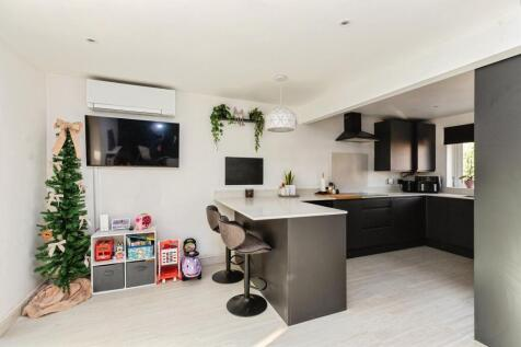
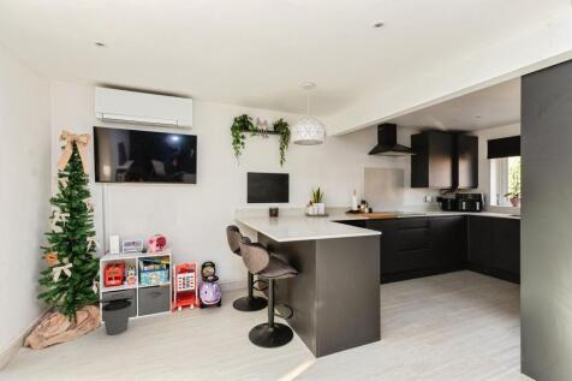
+ trash can (117, 310)
